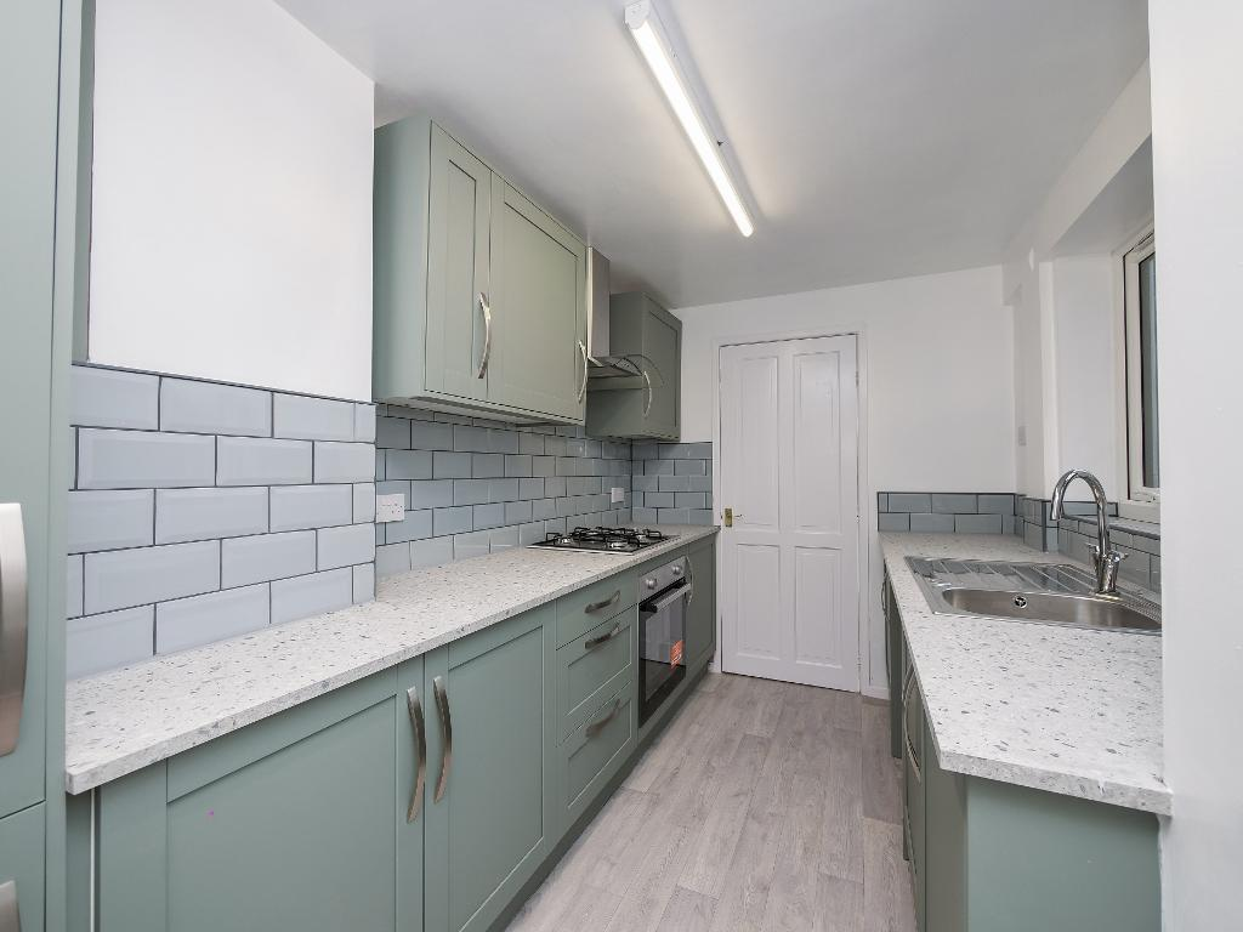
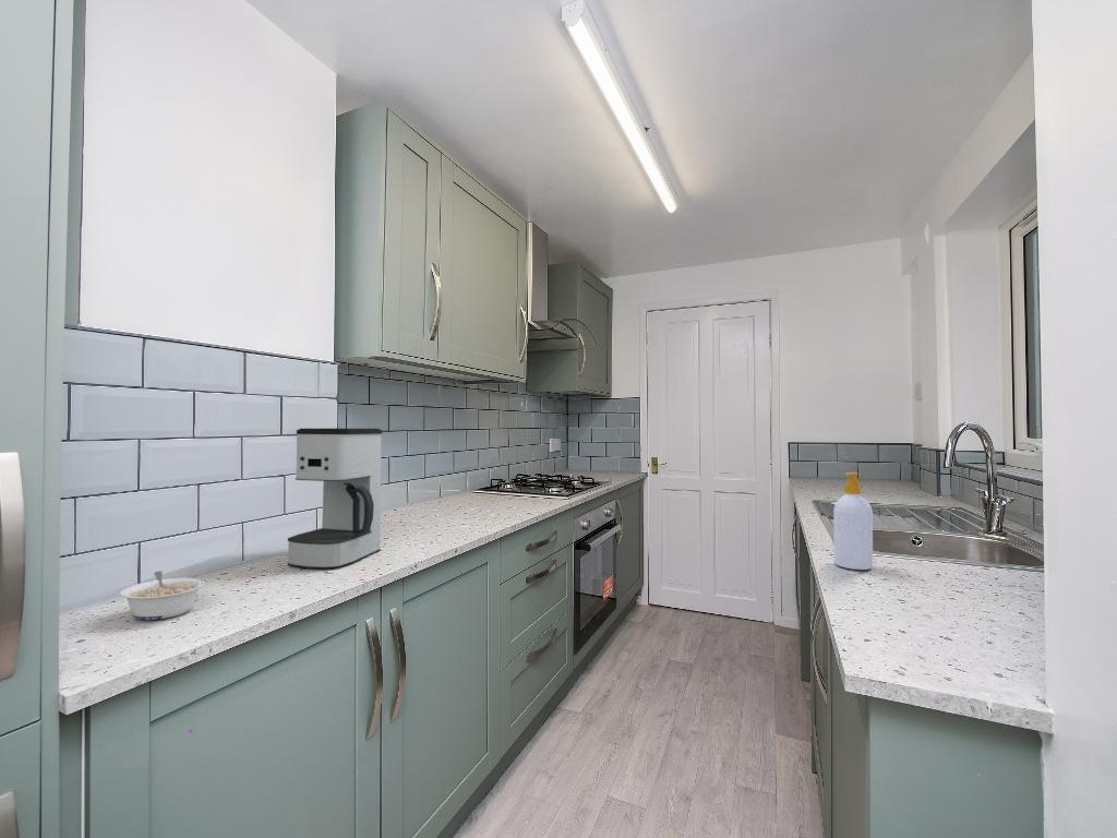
+ legume (160, 596)
+ coffee maker (339, 493)
+ soap bottle (852, 518)
